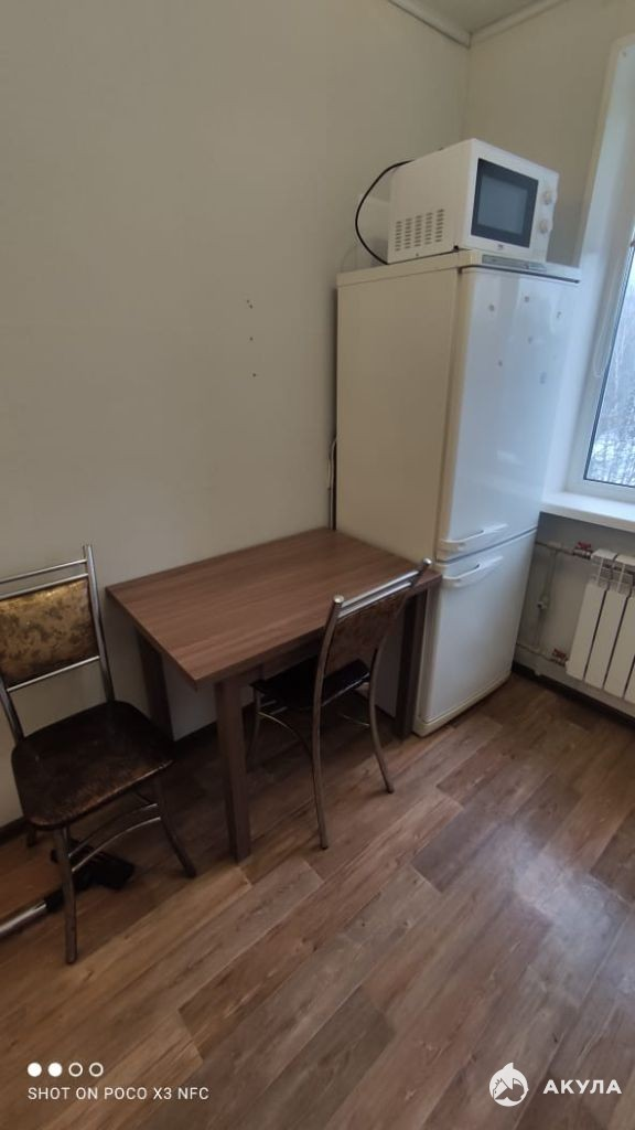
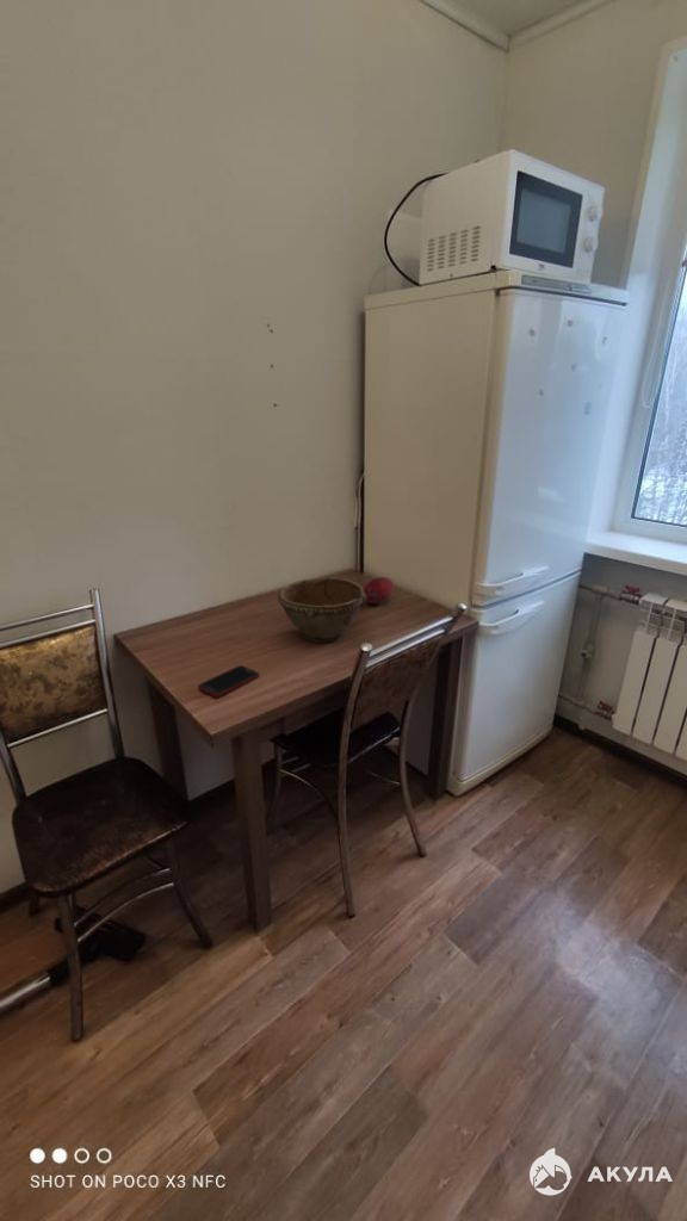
+ cell phone (229, 681)
+ bowl (322, 612)
+ fruit (378, 589)
